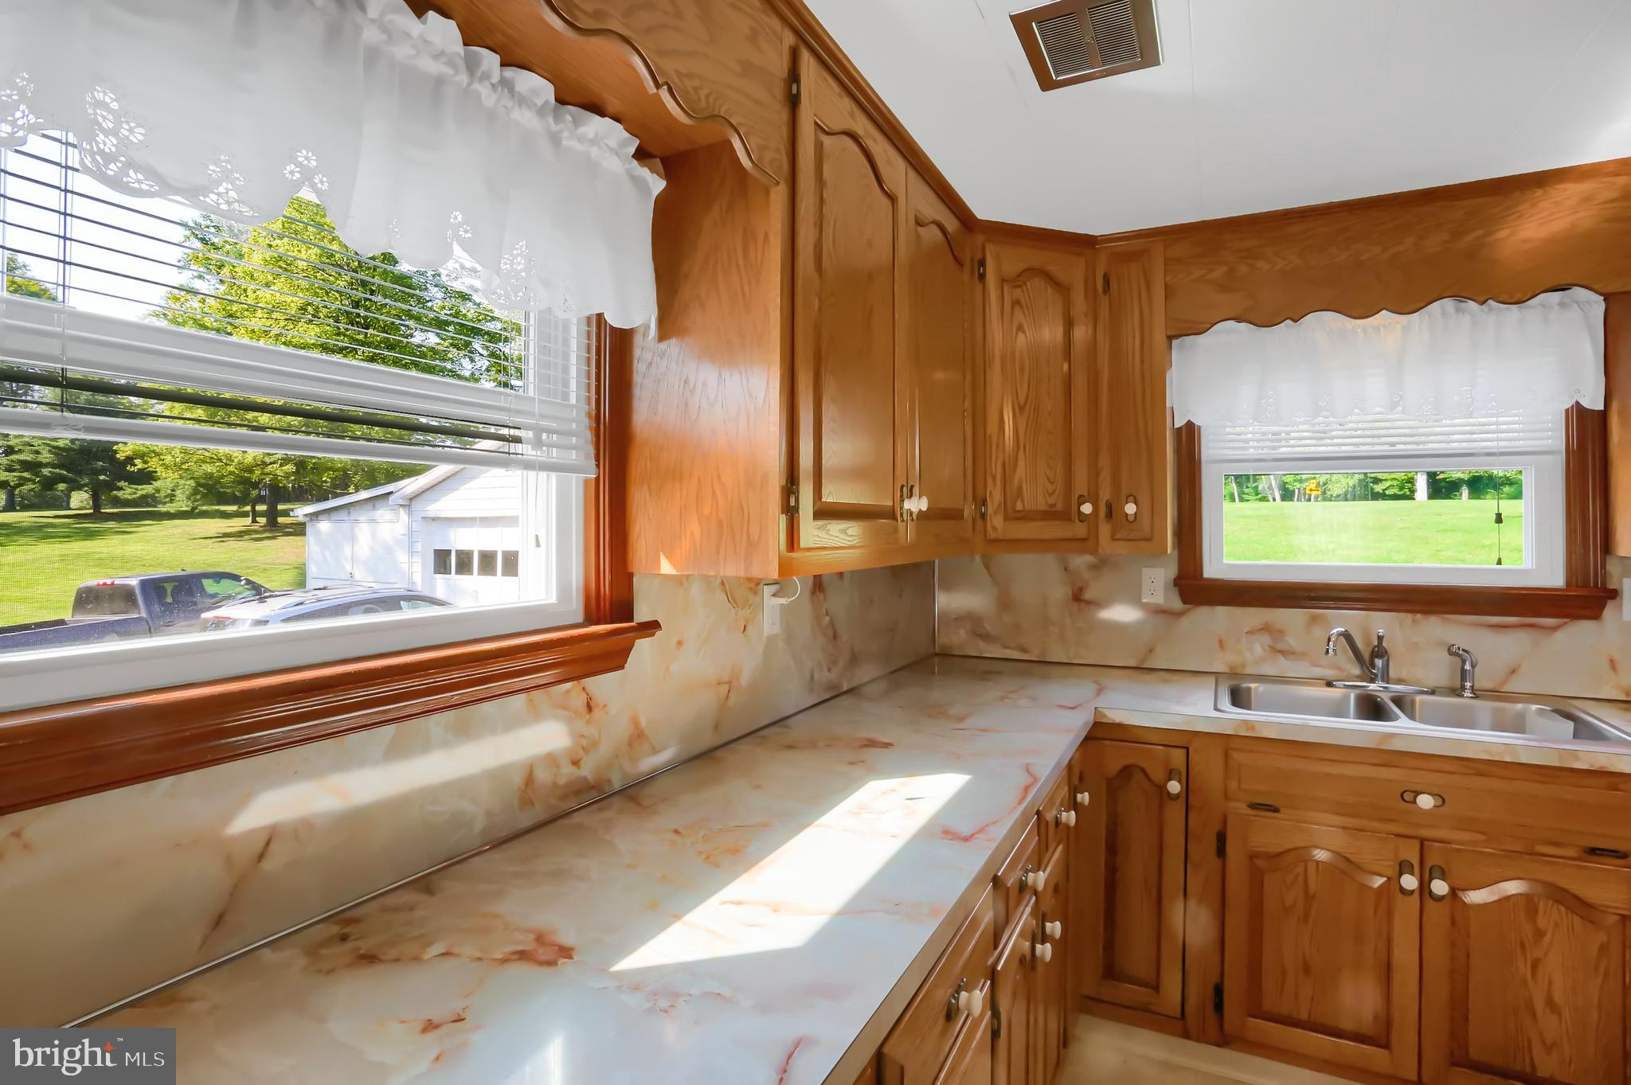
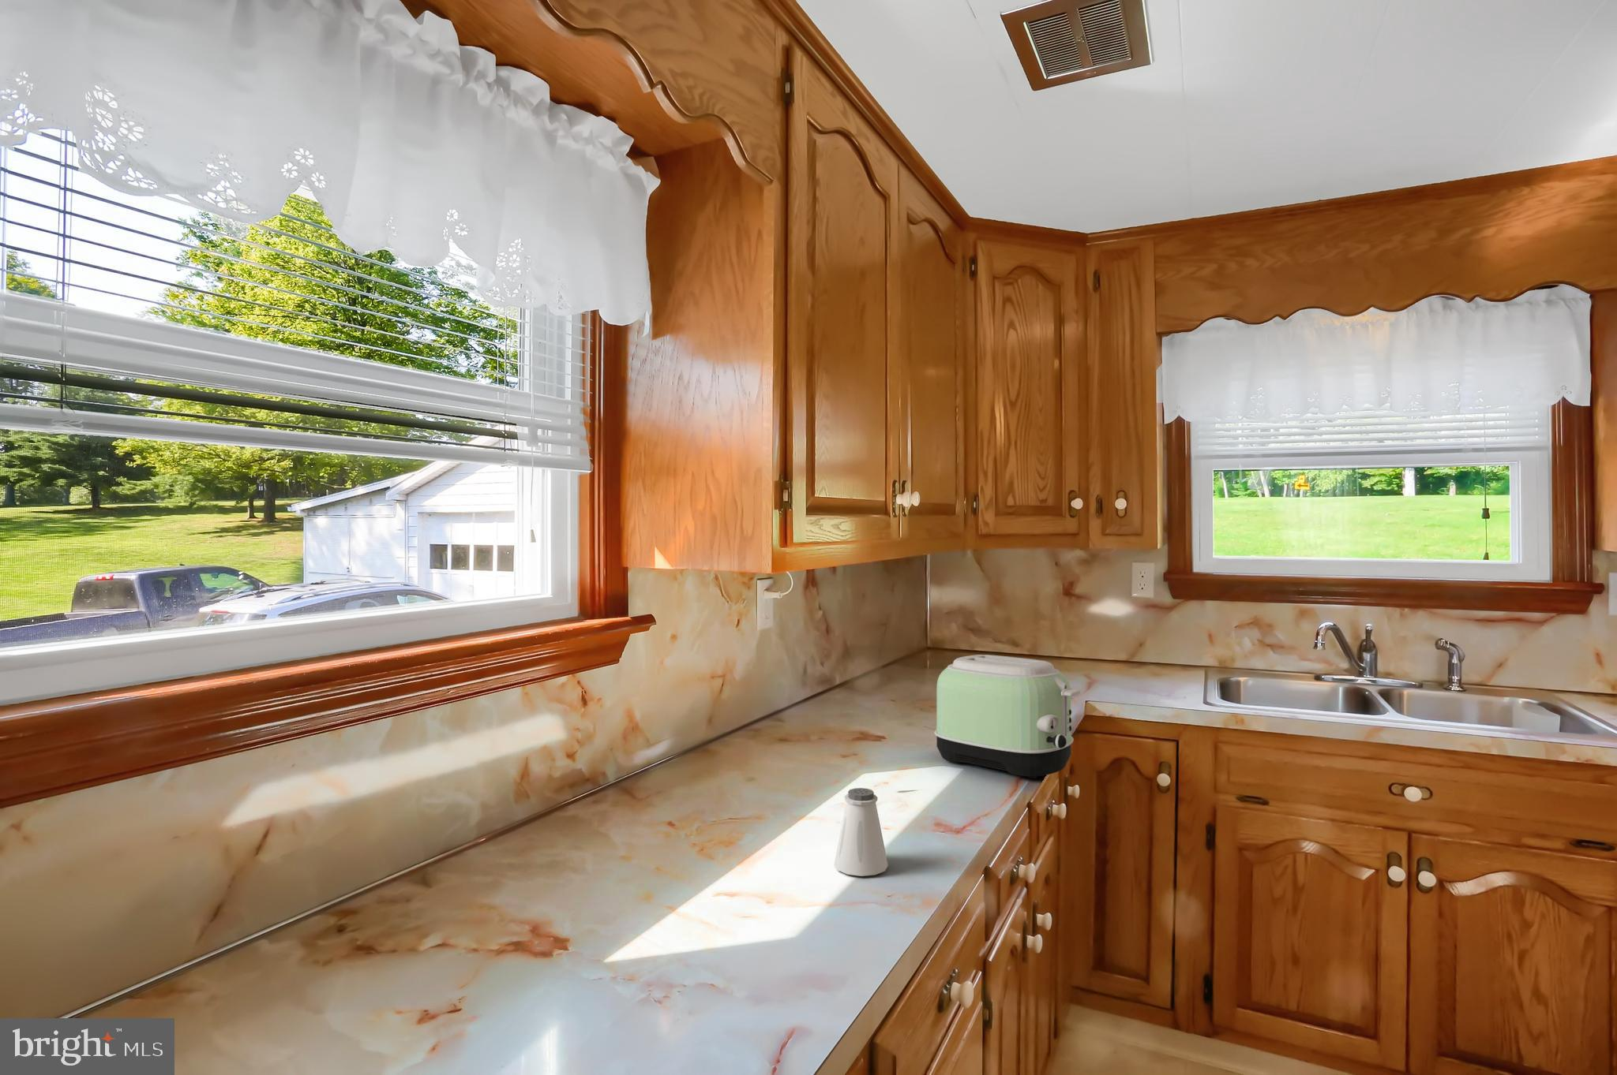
+ toaster (1007, 713)
+ saltshaker (861, 828)
